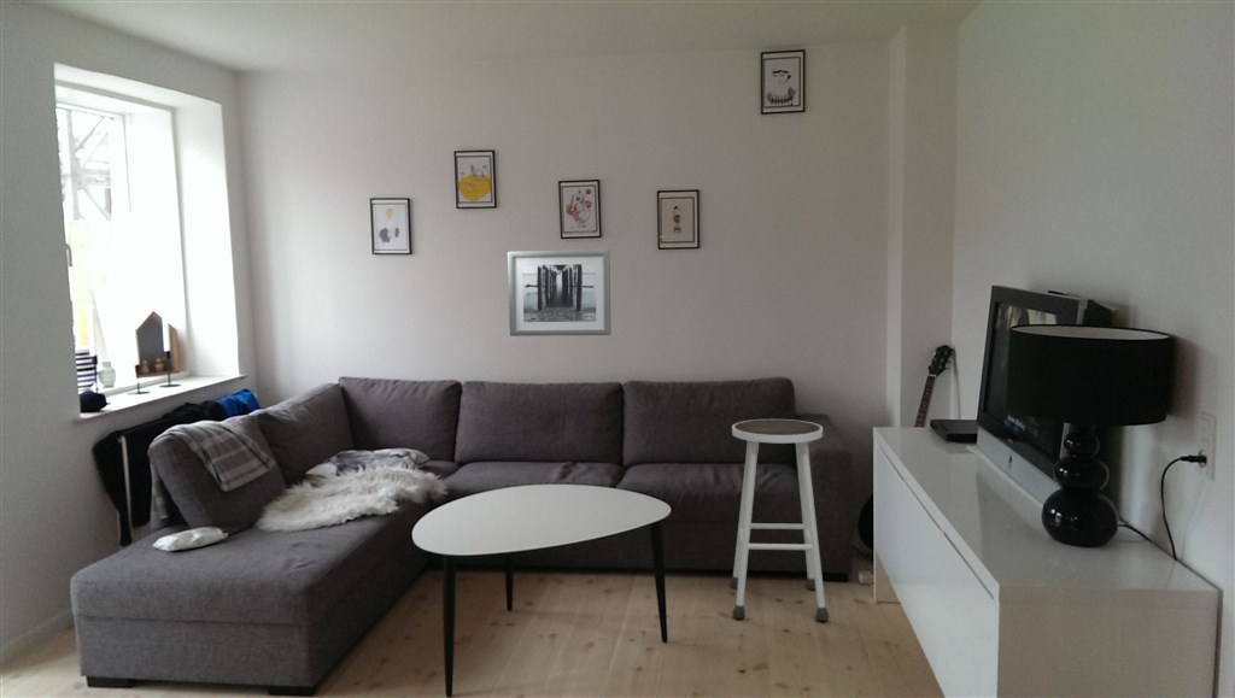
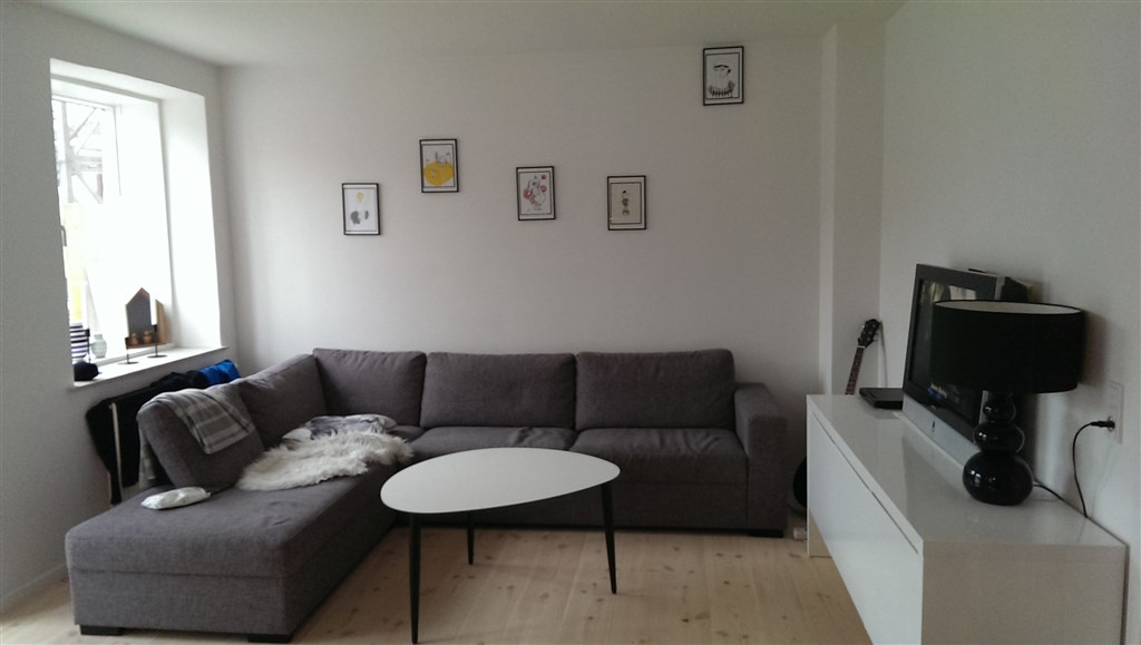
- wall art (558, 293)
- stool (777, 523)
